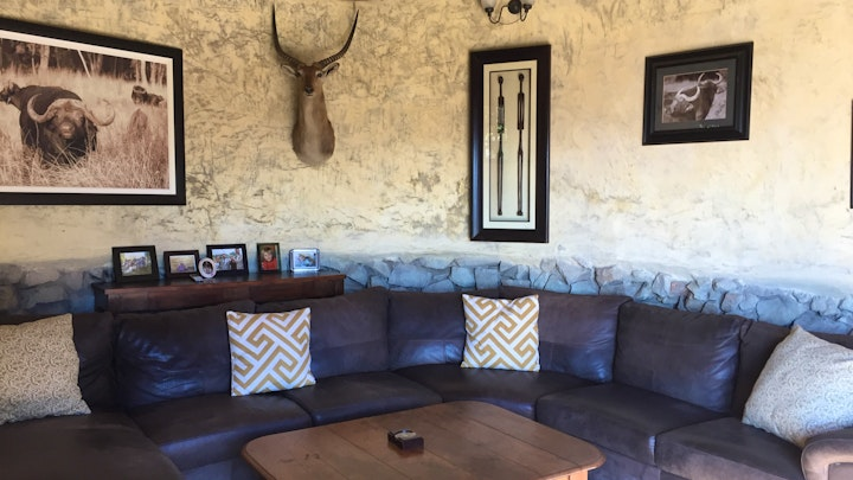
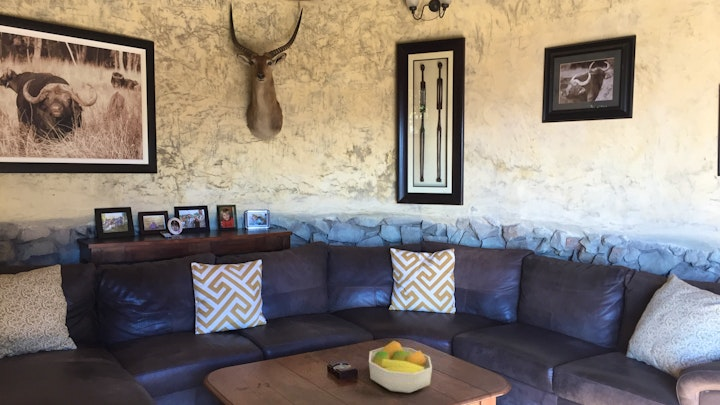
+ fruit bowl (399, 365)
